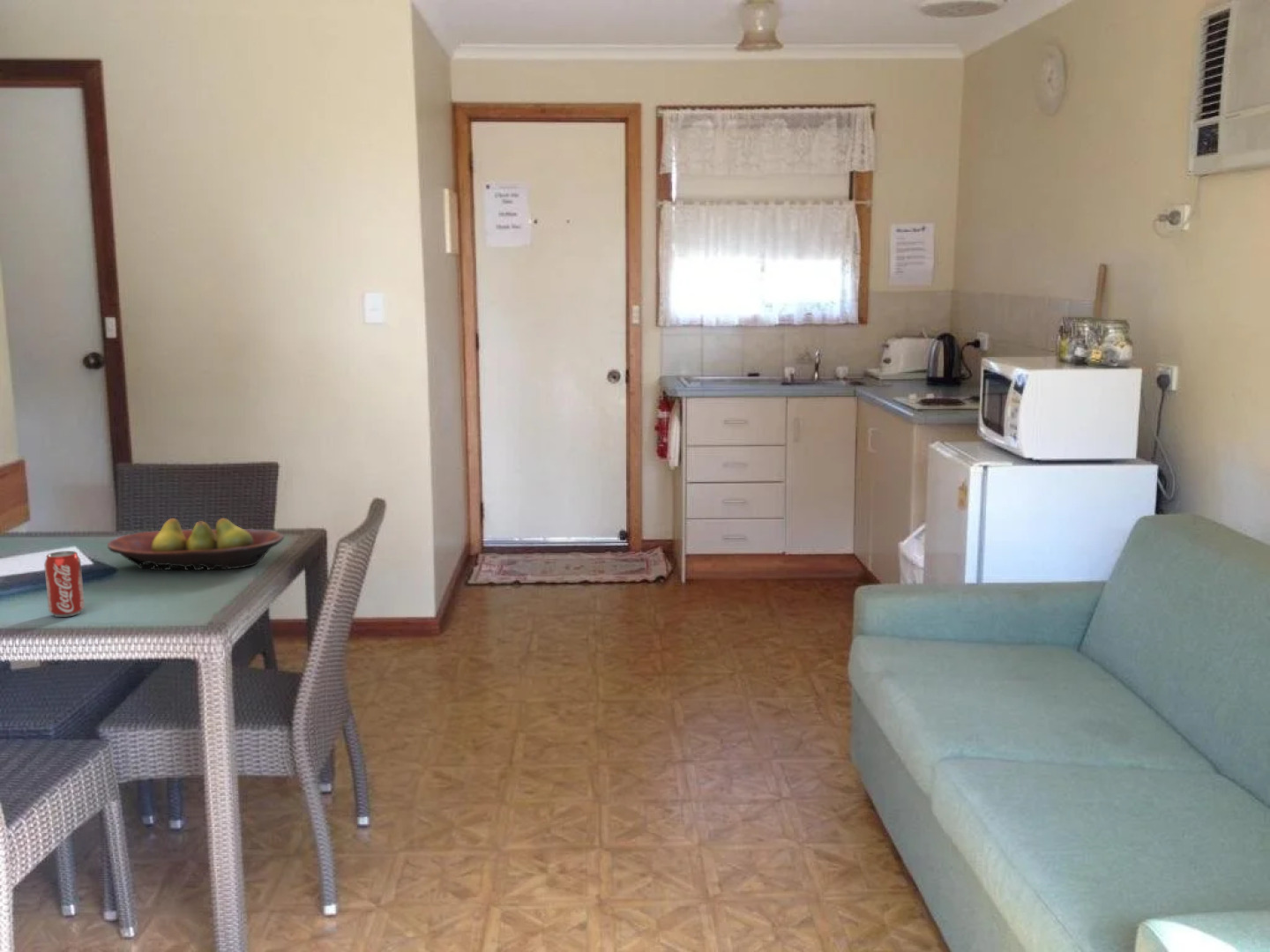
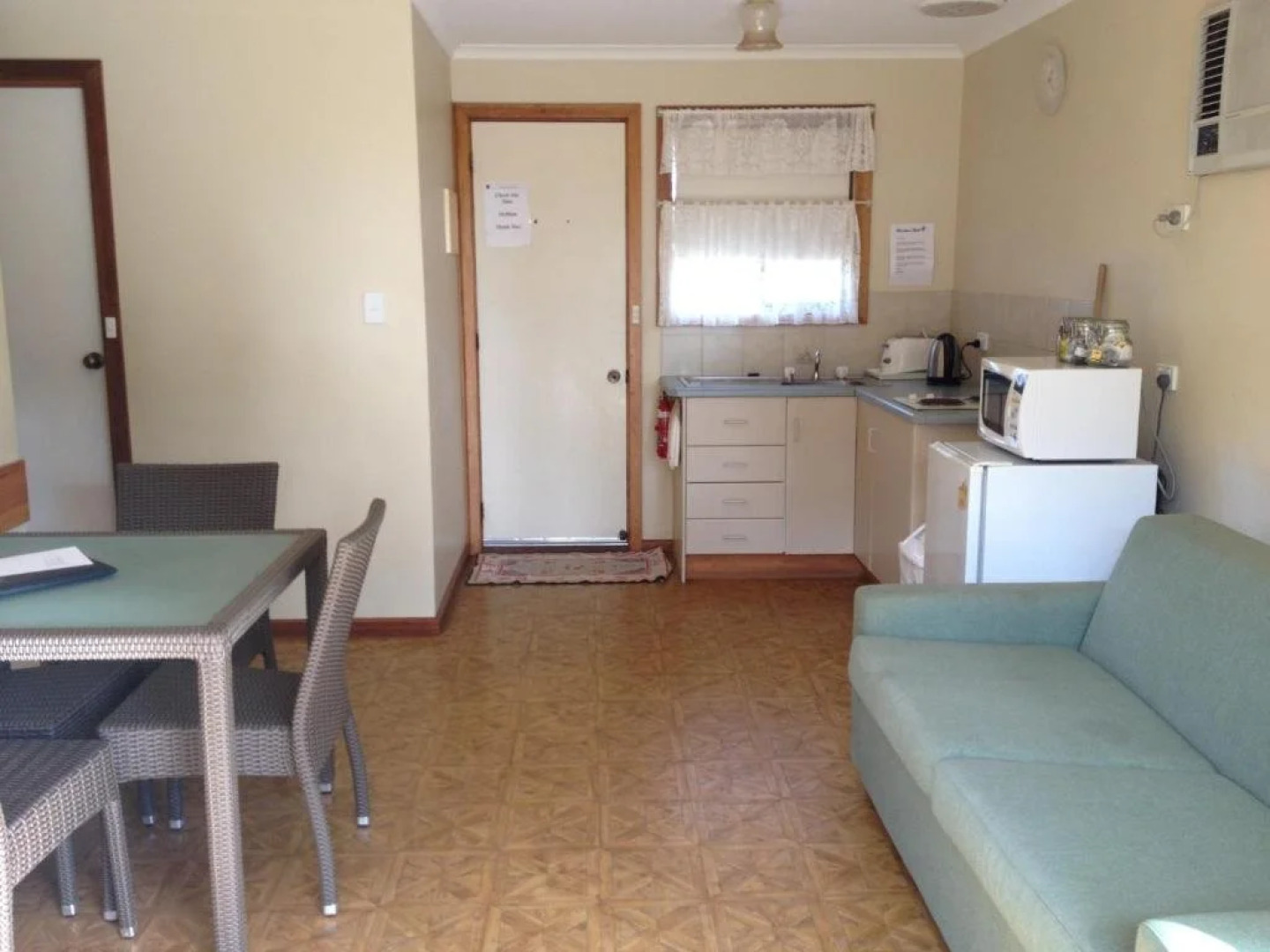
- fruit bowl (197, 541)
- beverage can (64, 584)
